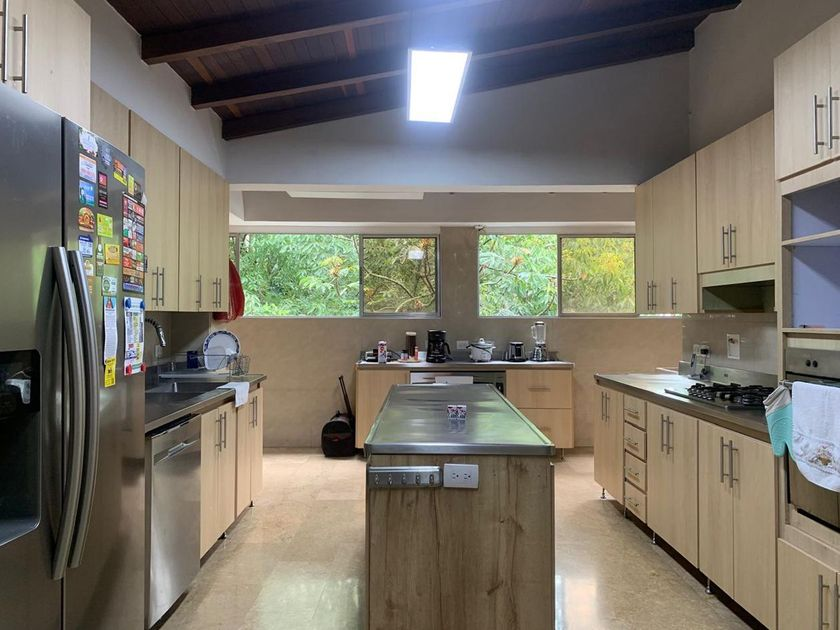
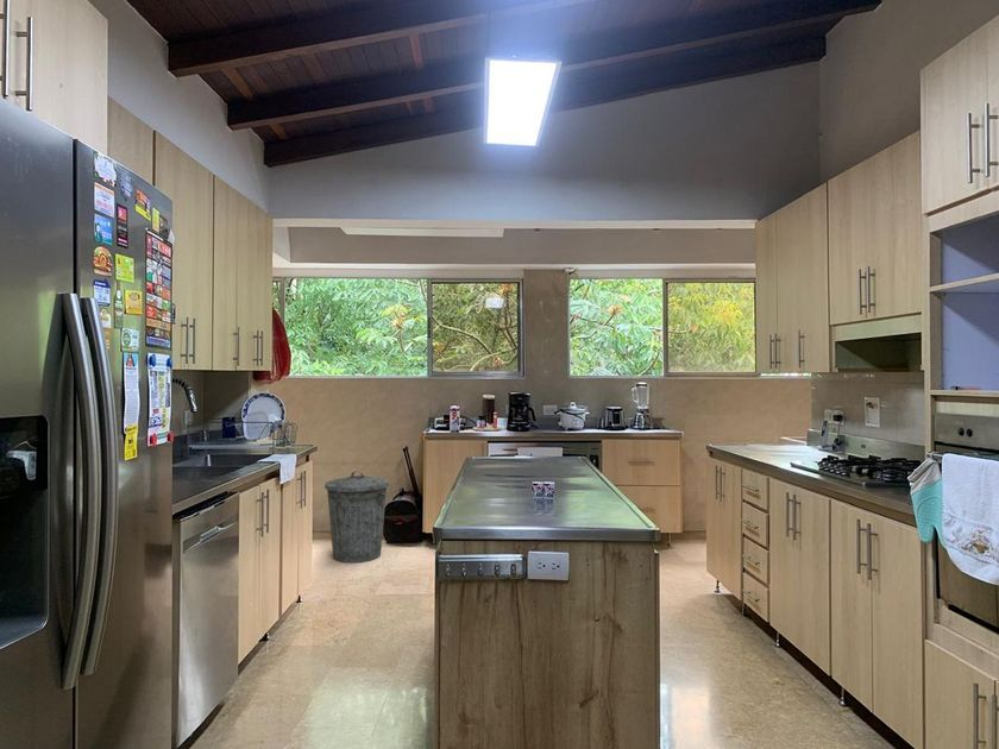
+ trash can (357, 512)
